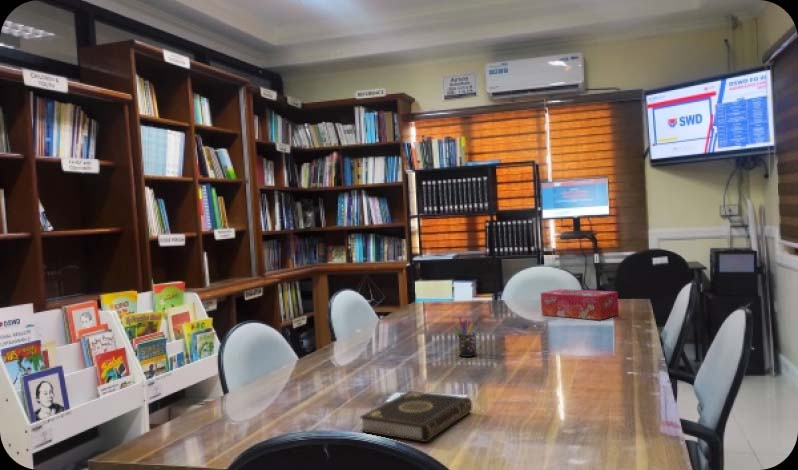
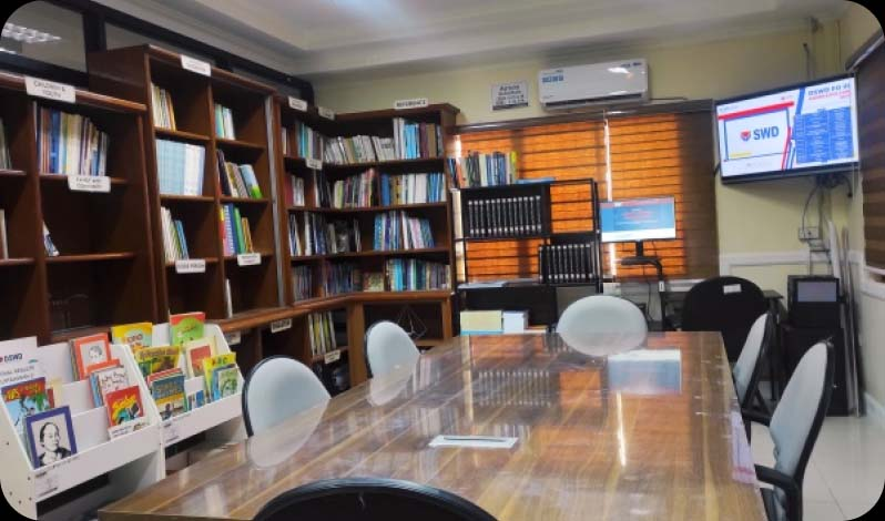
- pen holder (464, 336)
- book (418, 414)
- tissue box (578, 303)
